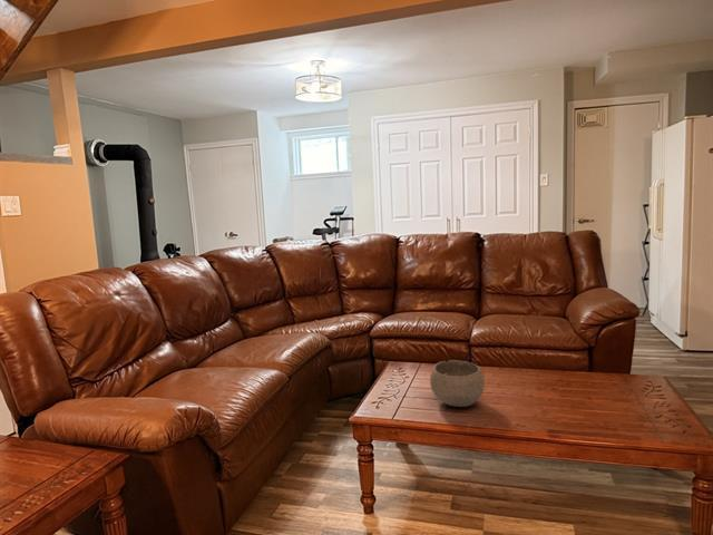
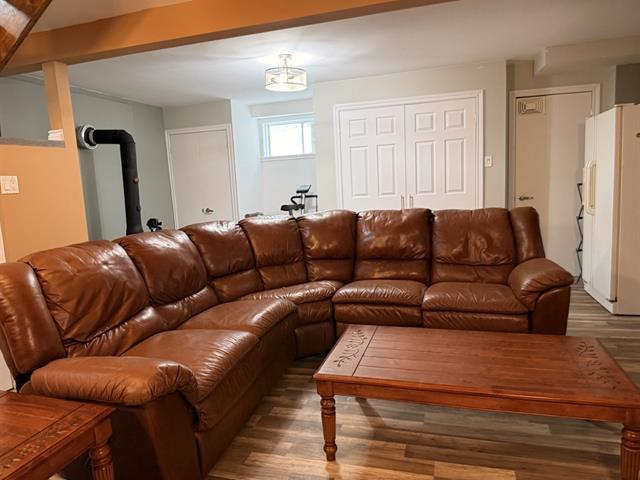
- bowl (457, 385)
